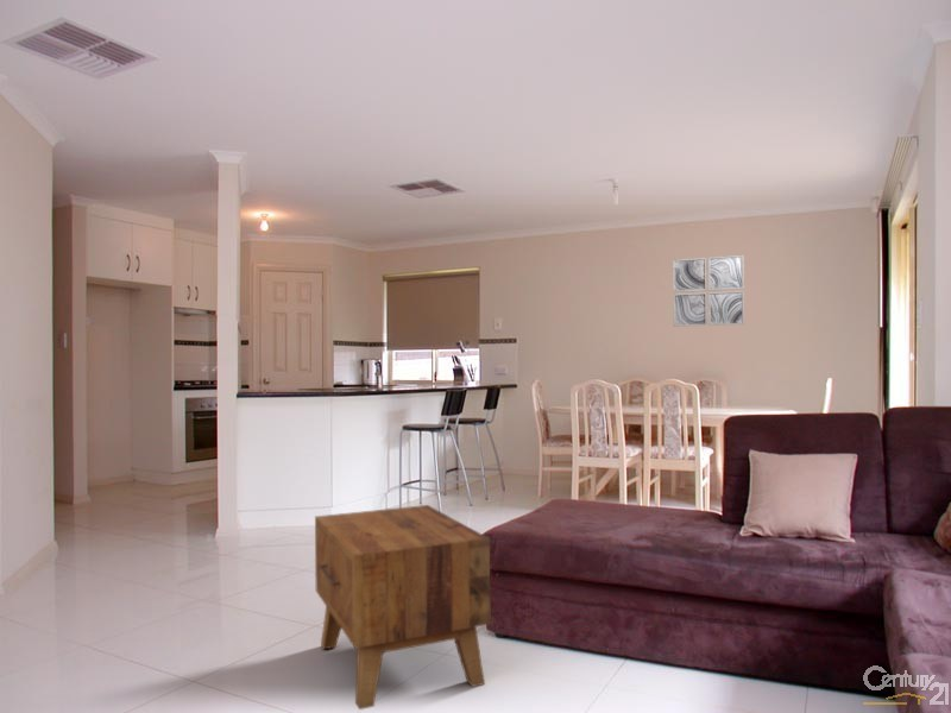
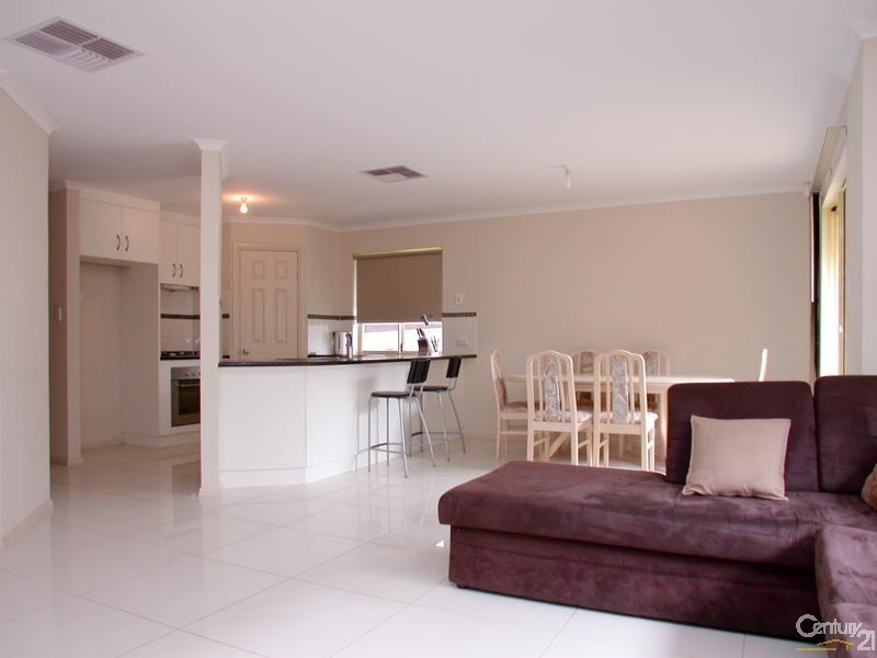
- wall art (708, 290)
- side table (392, 595)
